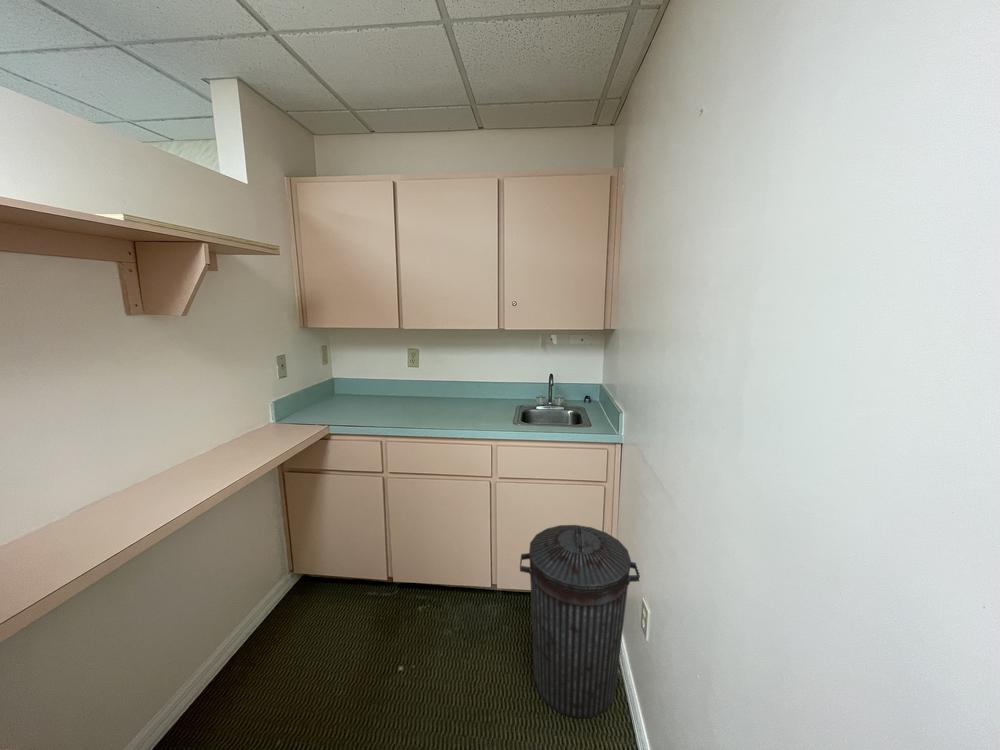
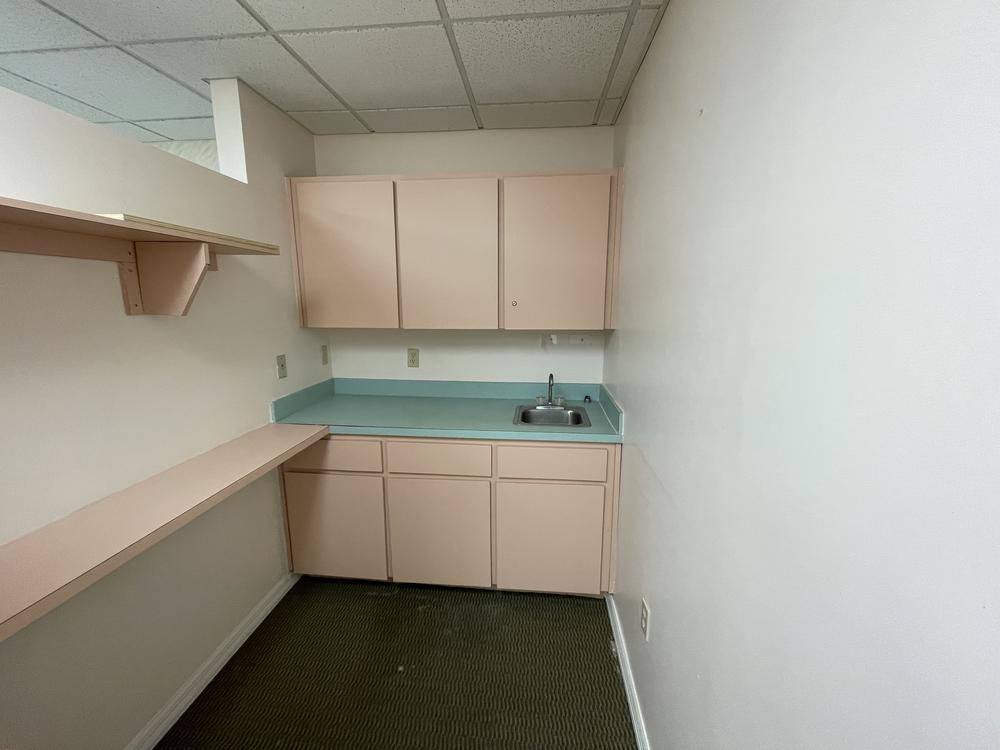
- trash can (576, 607)
